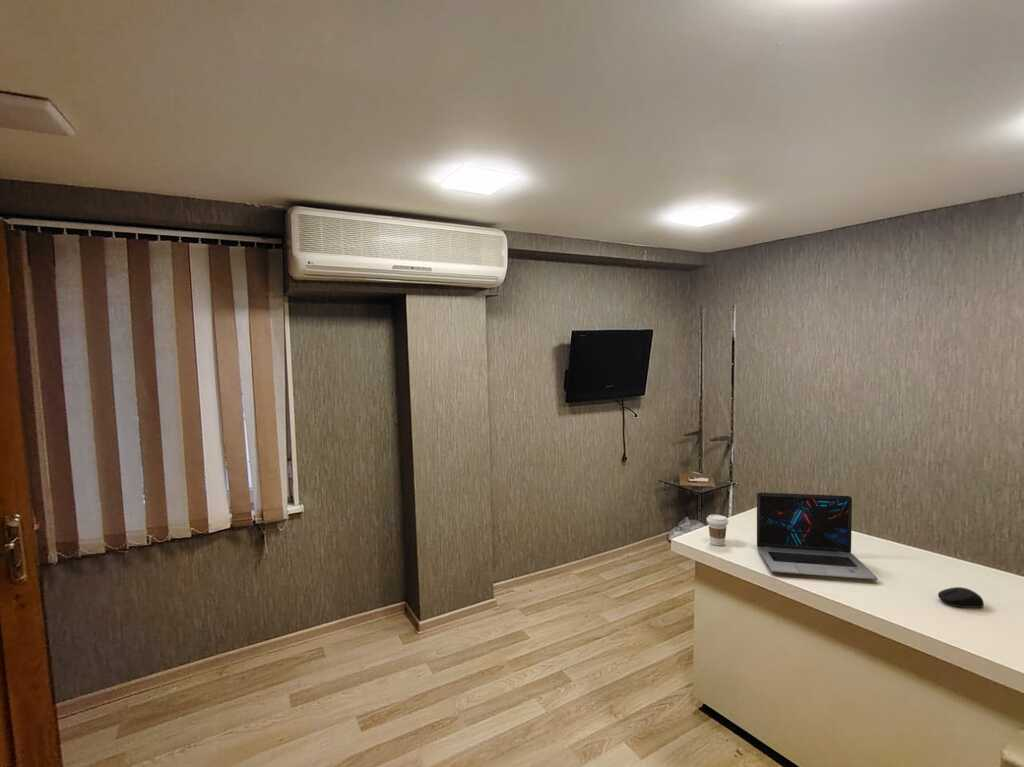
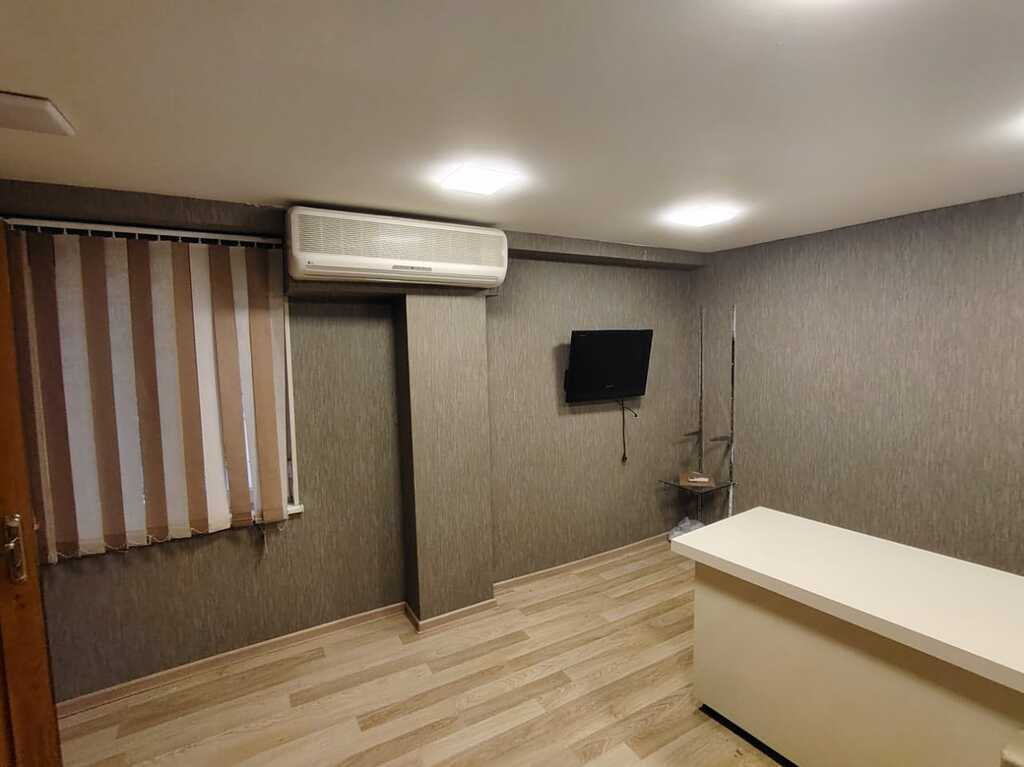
- laptop (812, 534)
- coffee cup (717, 530)
- computer mouse (960, 596)
